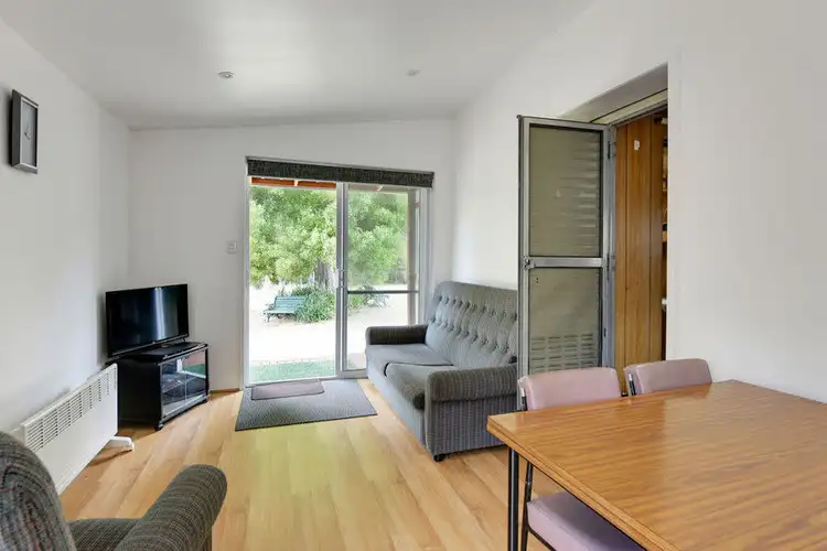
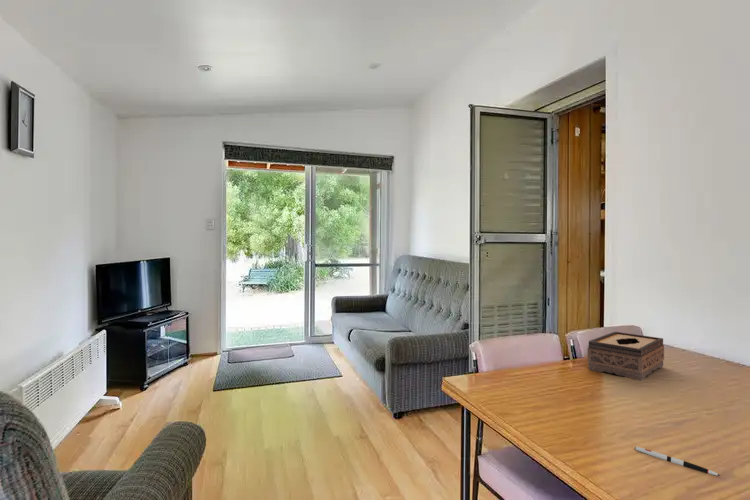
+ tissue box (626, 353)
+ pen (675, 460)
